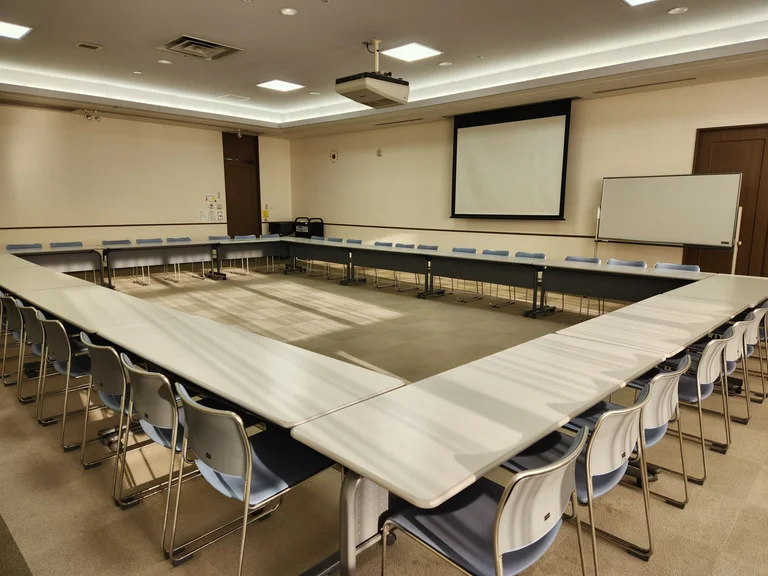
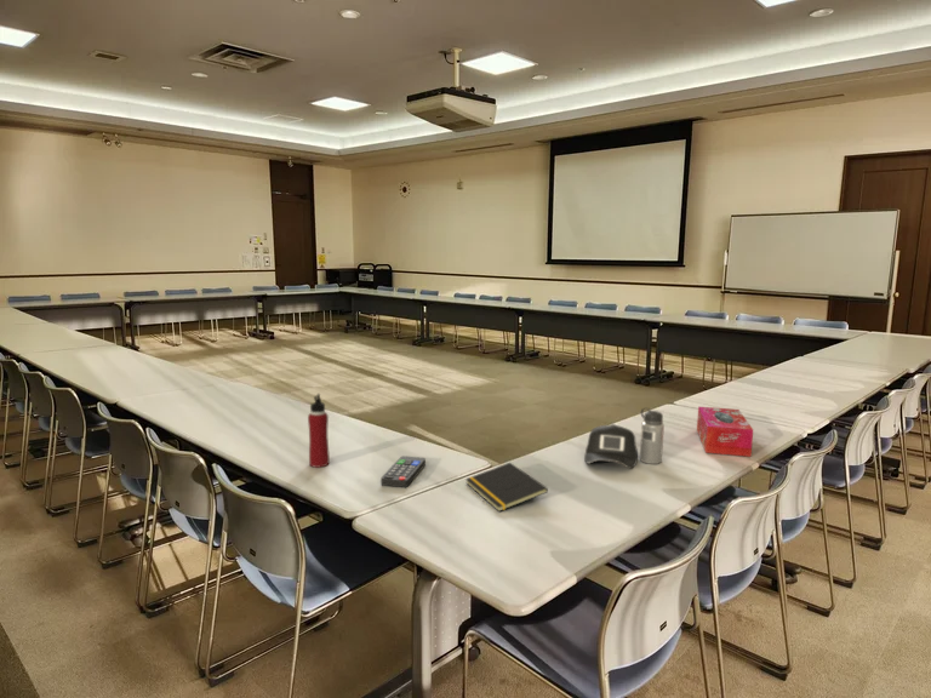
+ water bottle (616, 434)
+ remote control (404, 470)
+ water bottle (318, 429)
+ tissue box (722, 429)
+ notepad (504, 485)
